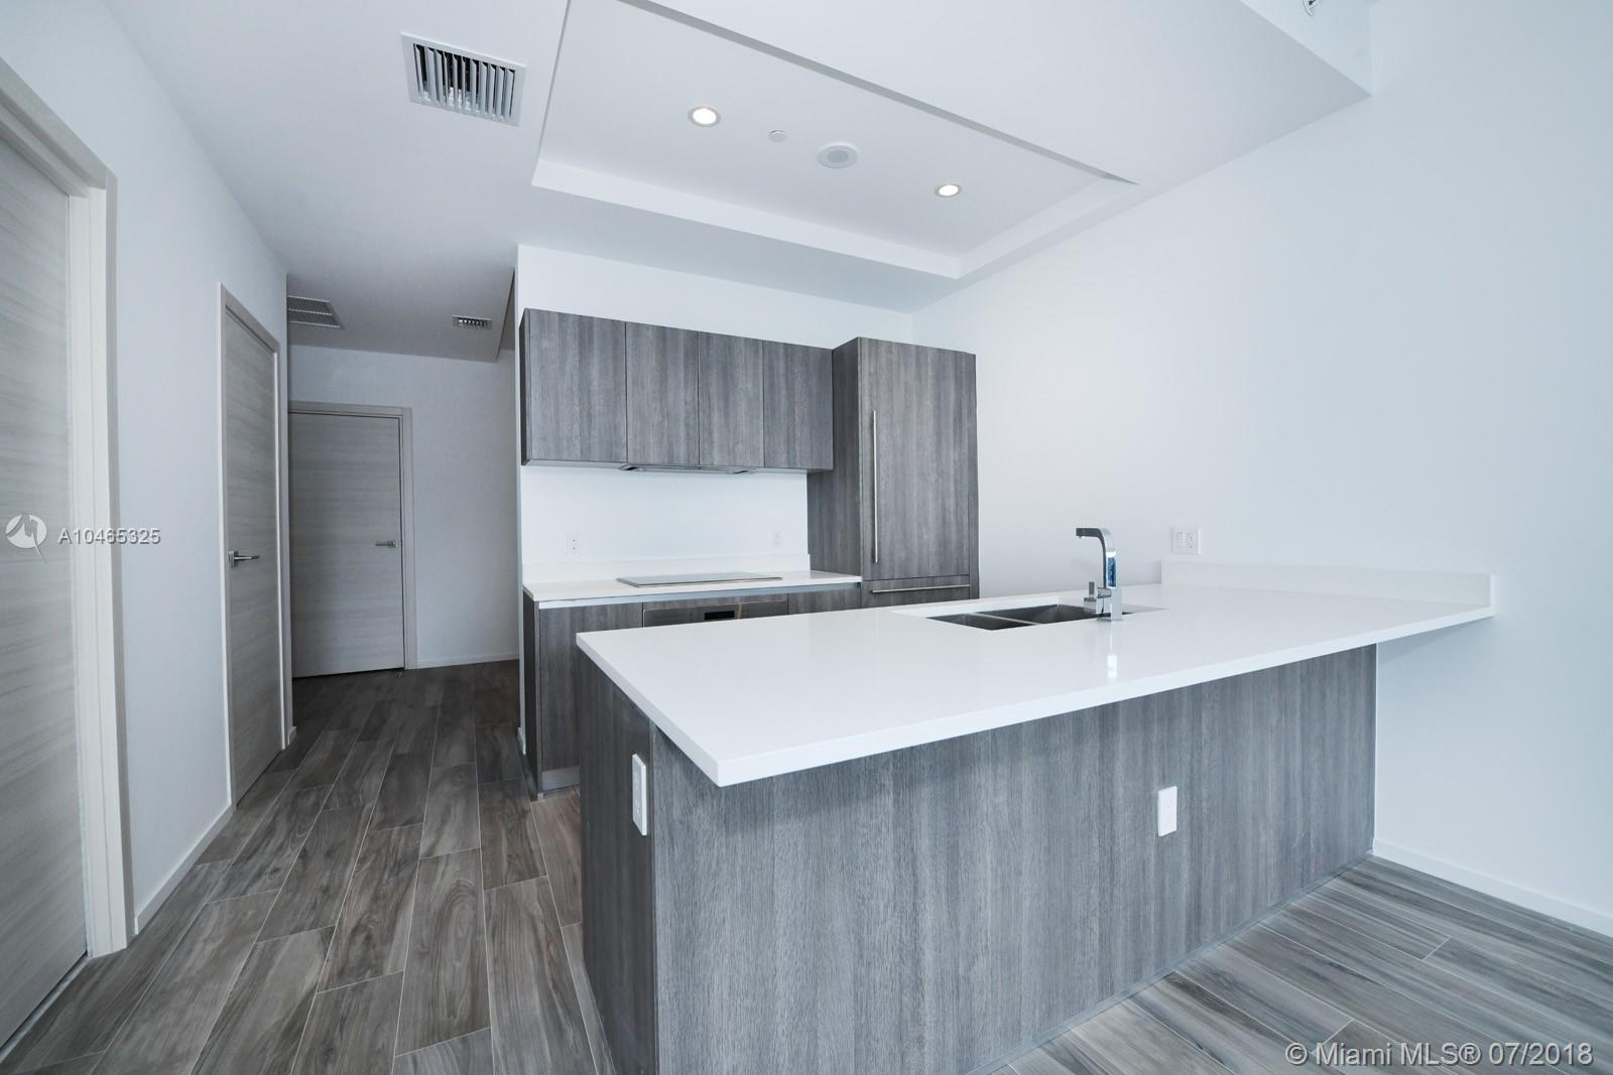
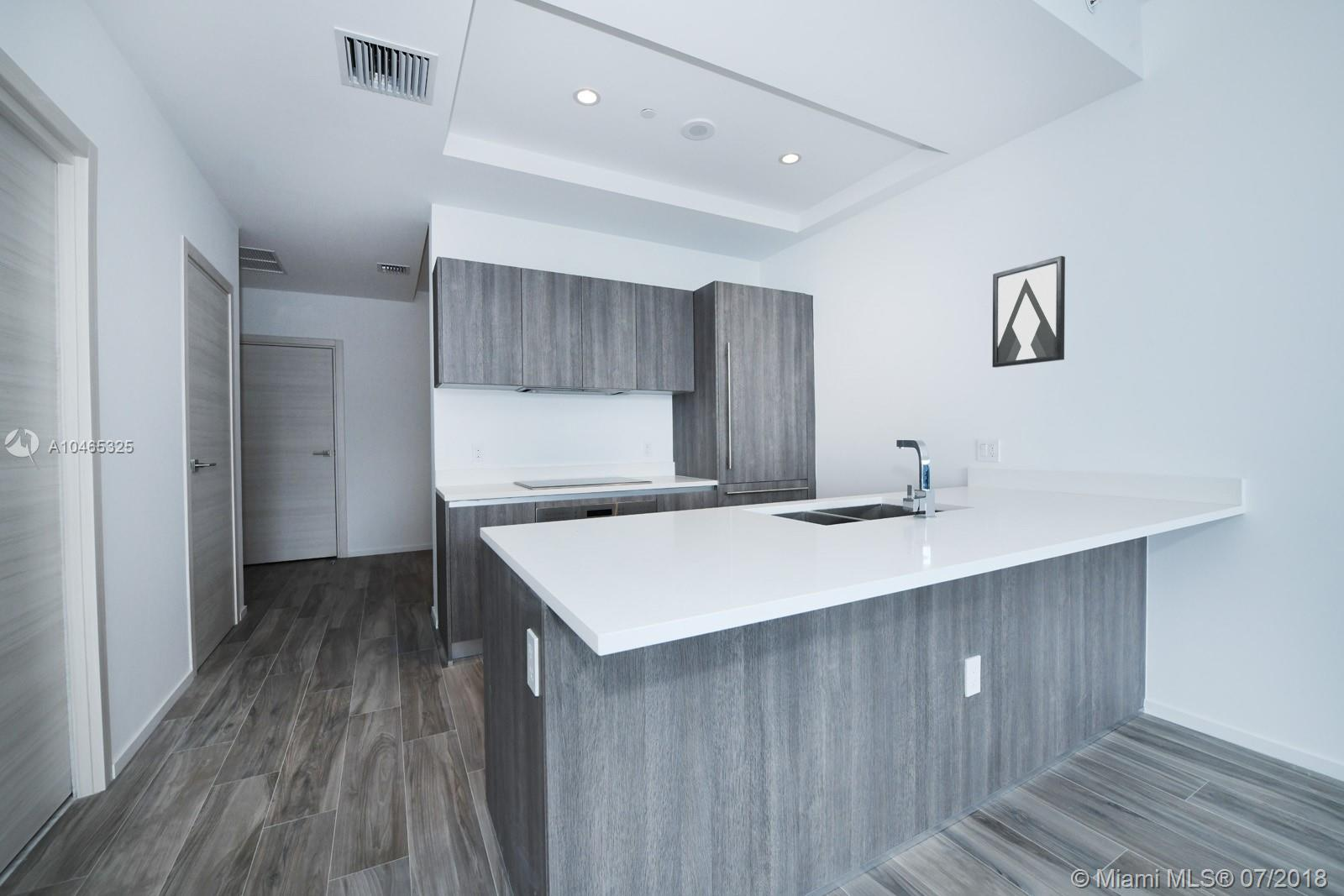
+ wall art (1026, 314)
